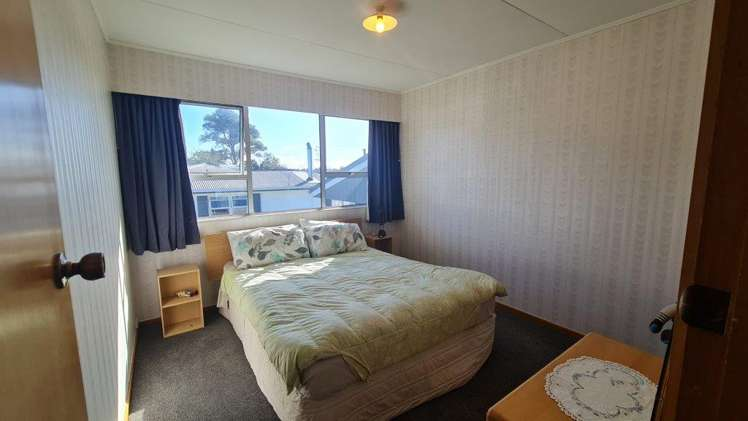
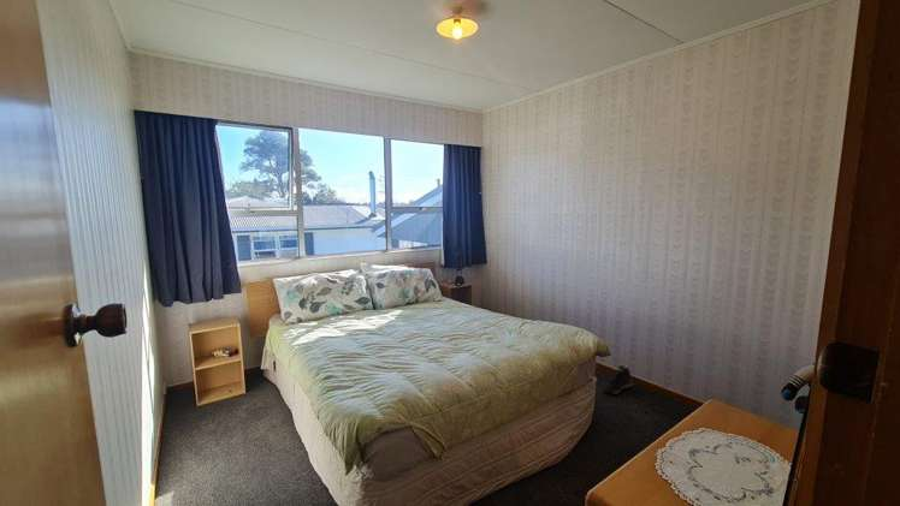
+ sneaker (616, 377)
